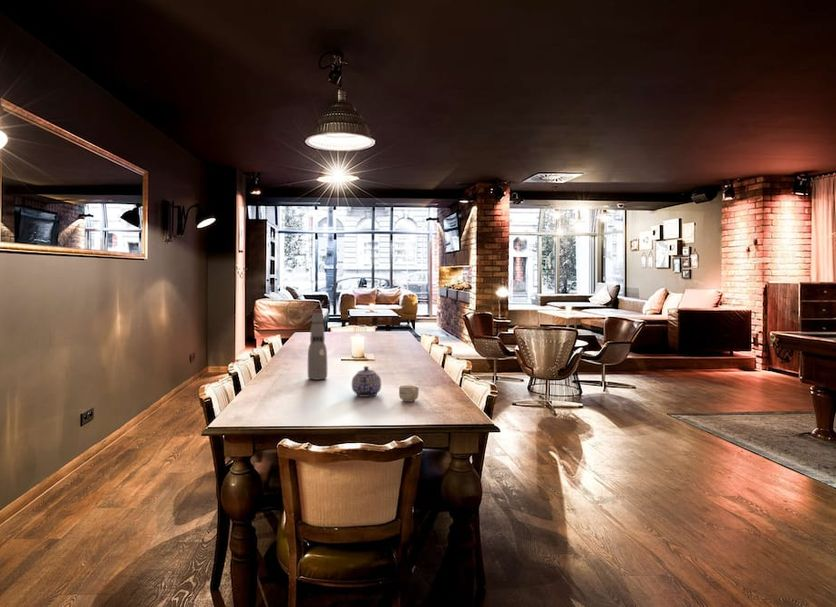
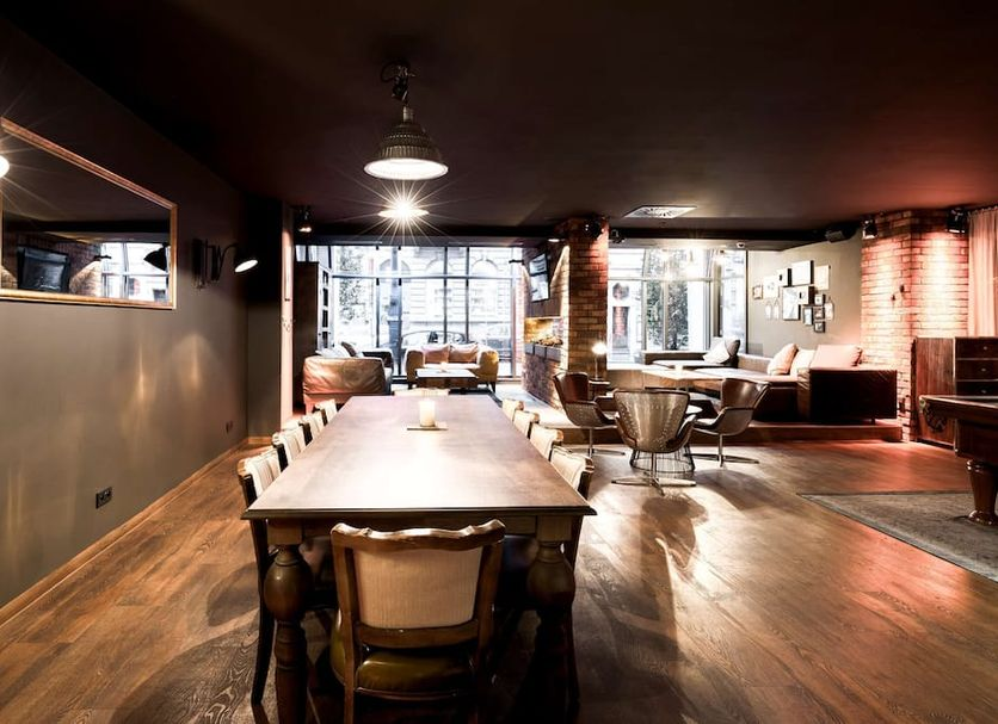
- cup (409, 394)
- teapot (366, 380)
- bottle (317, 344)
